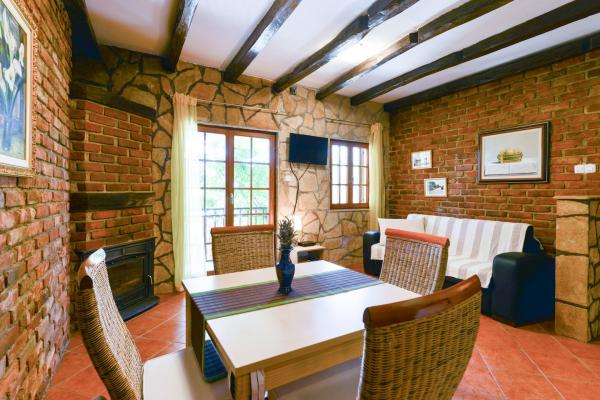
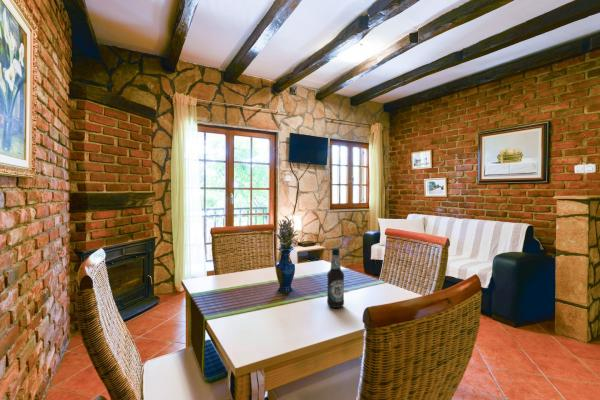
+ bottle (335, 276)
